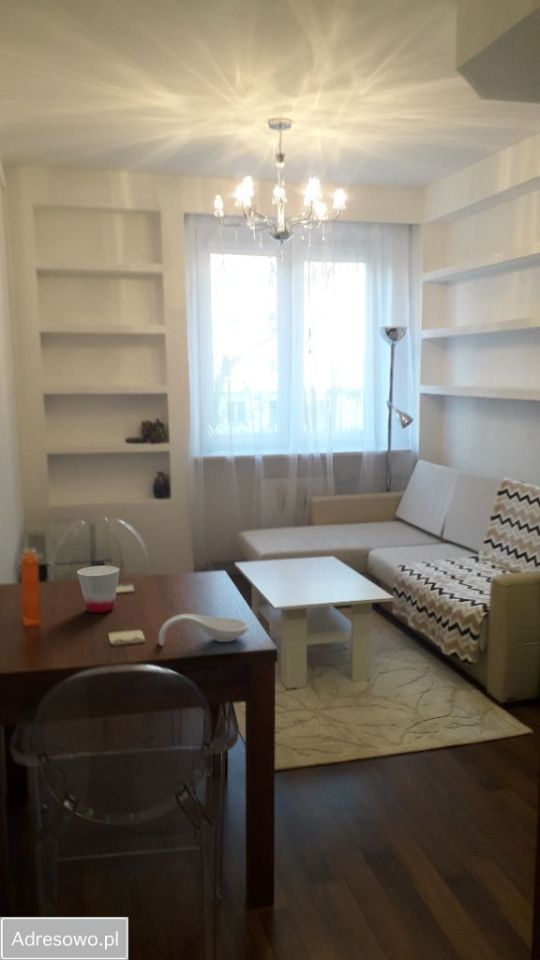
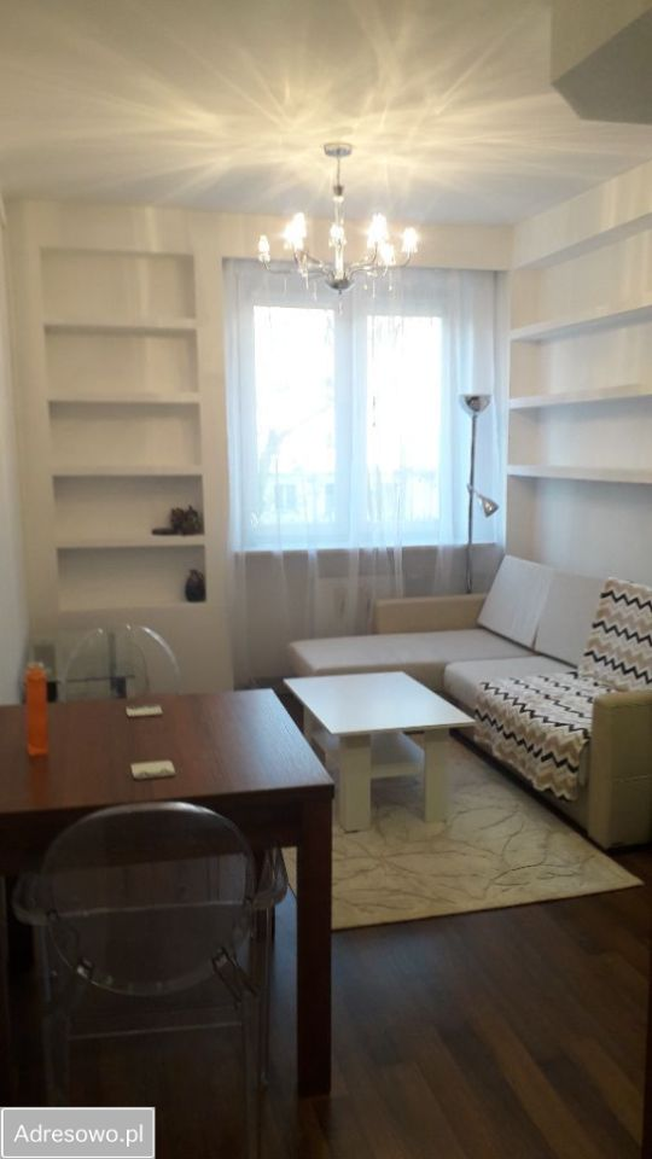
- spoon rest (204, 627)
- cup (99, 590)
